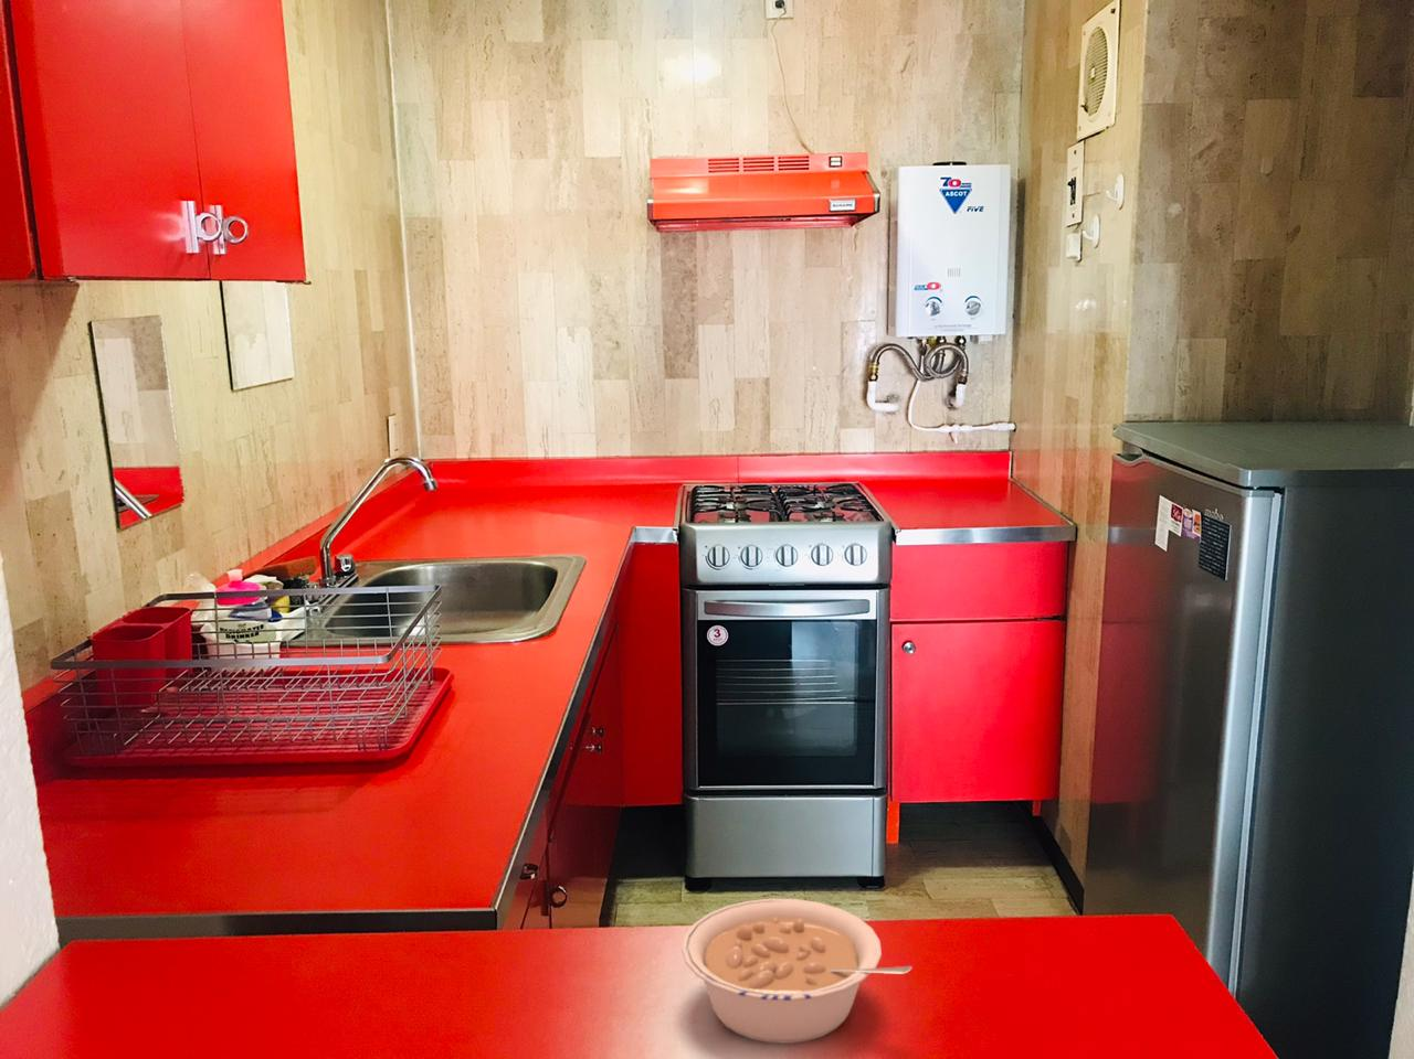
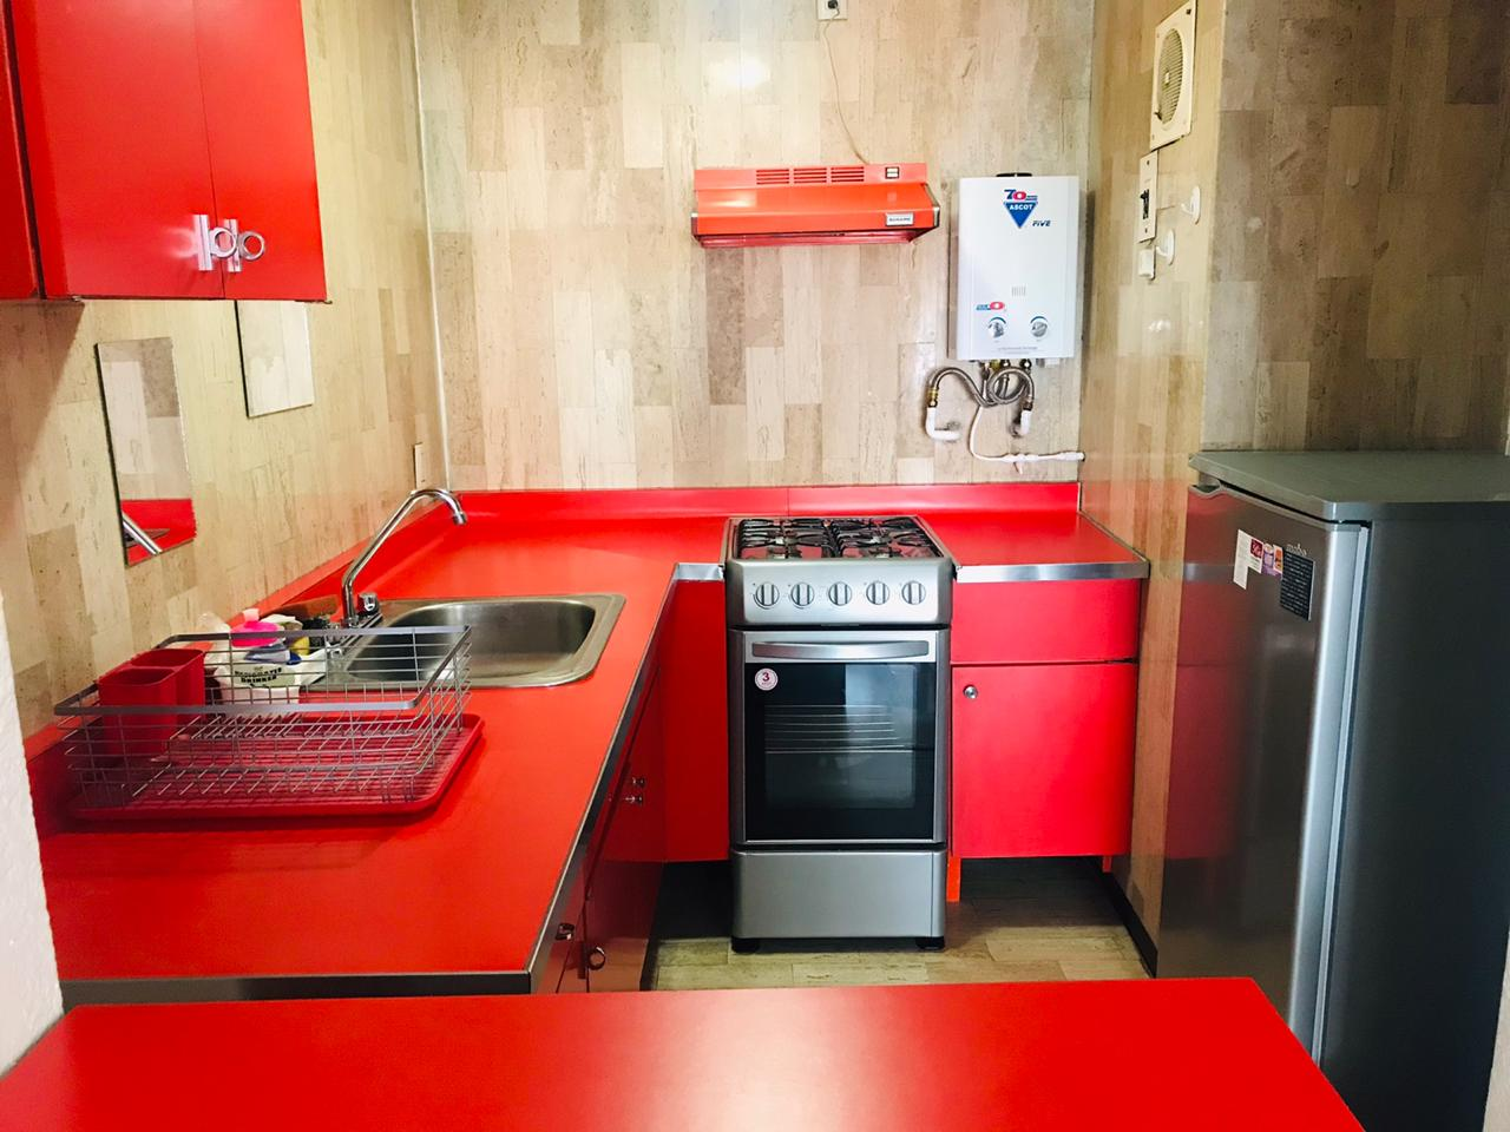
- legume (788, 969)
